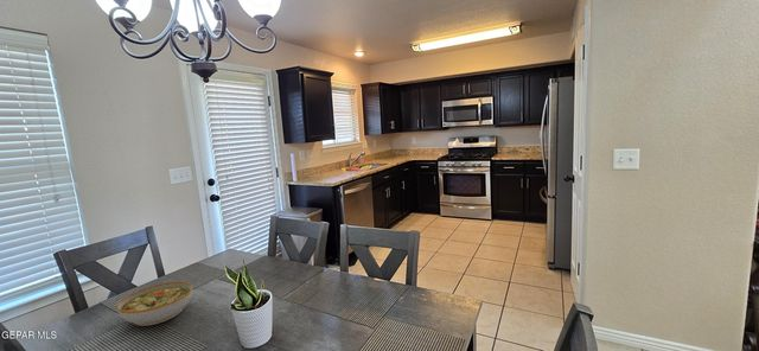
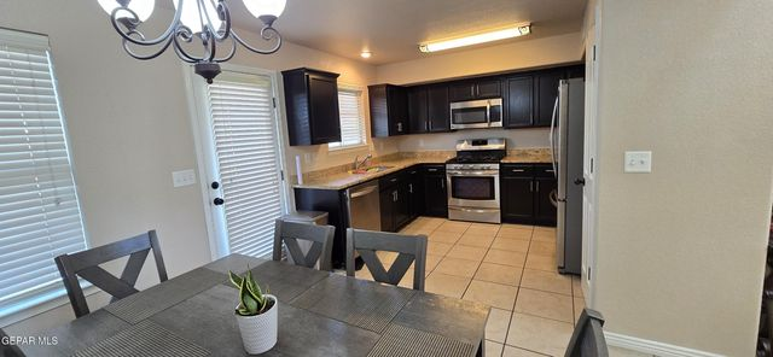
- bowl (158, 304)
